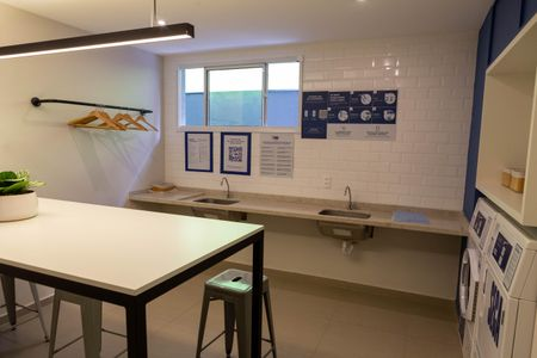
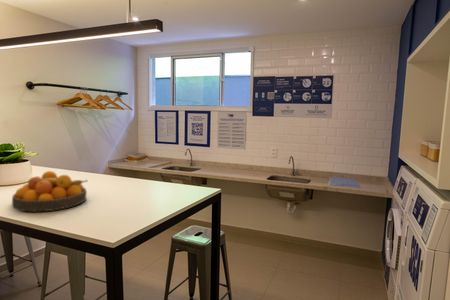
+ fruit bowl (50, 188)
